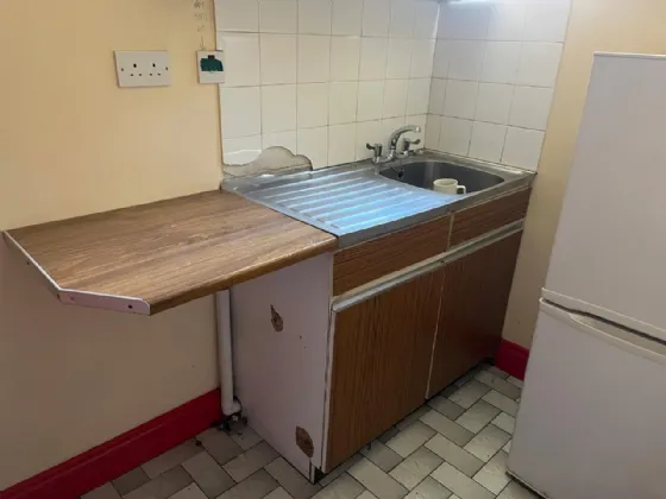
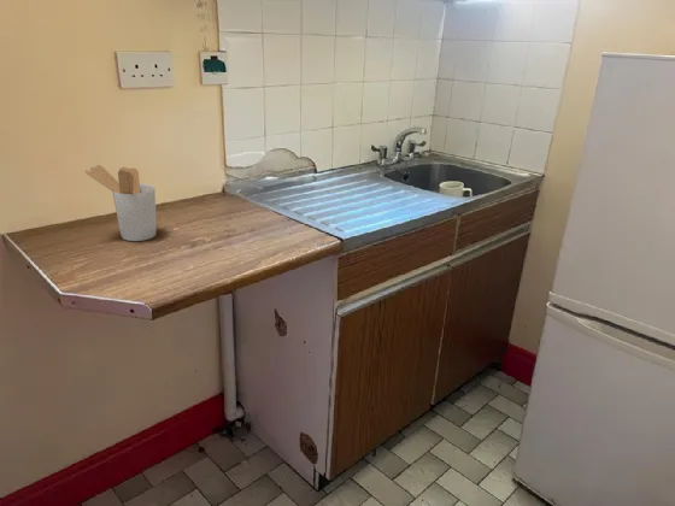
+ utensil holder (123, 200)
